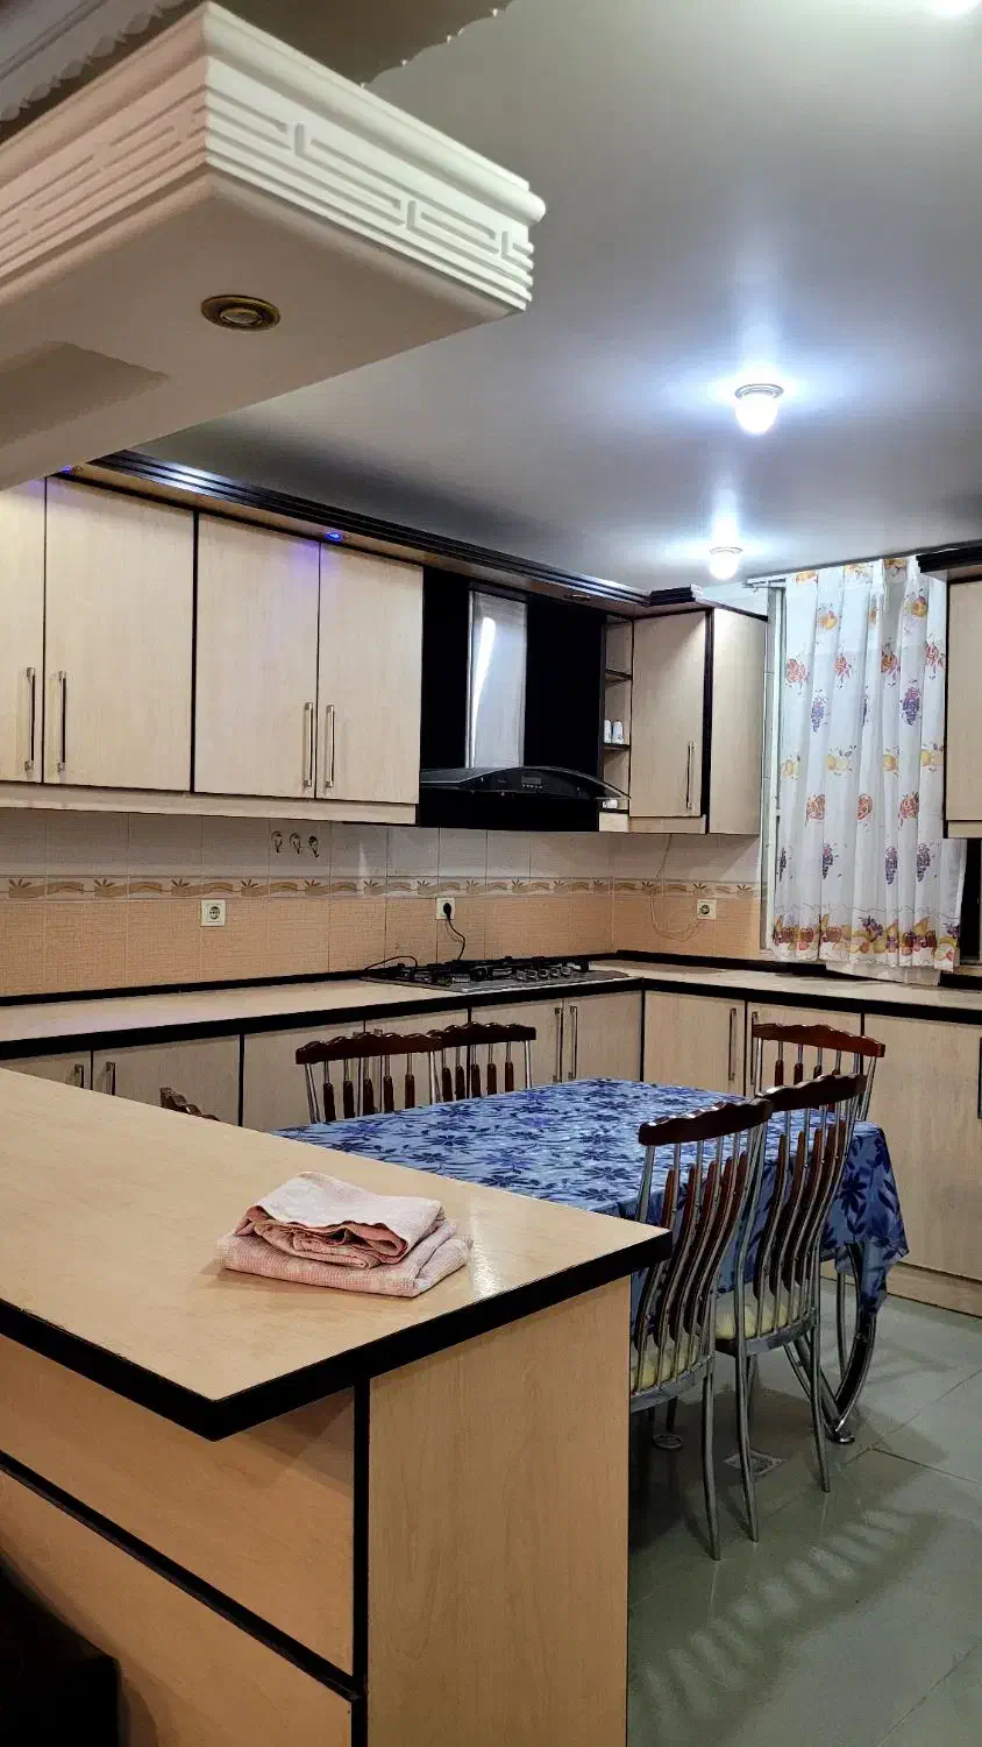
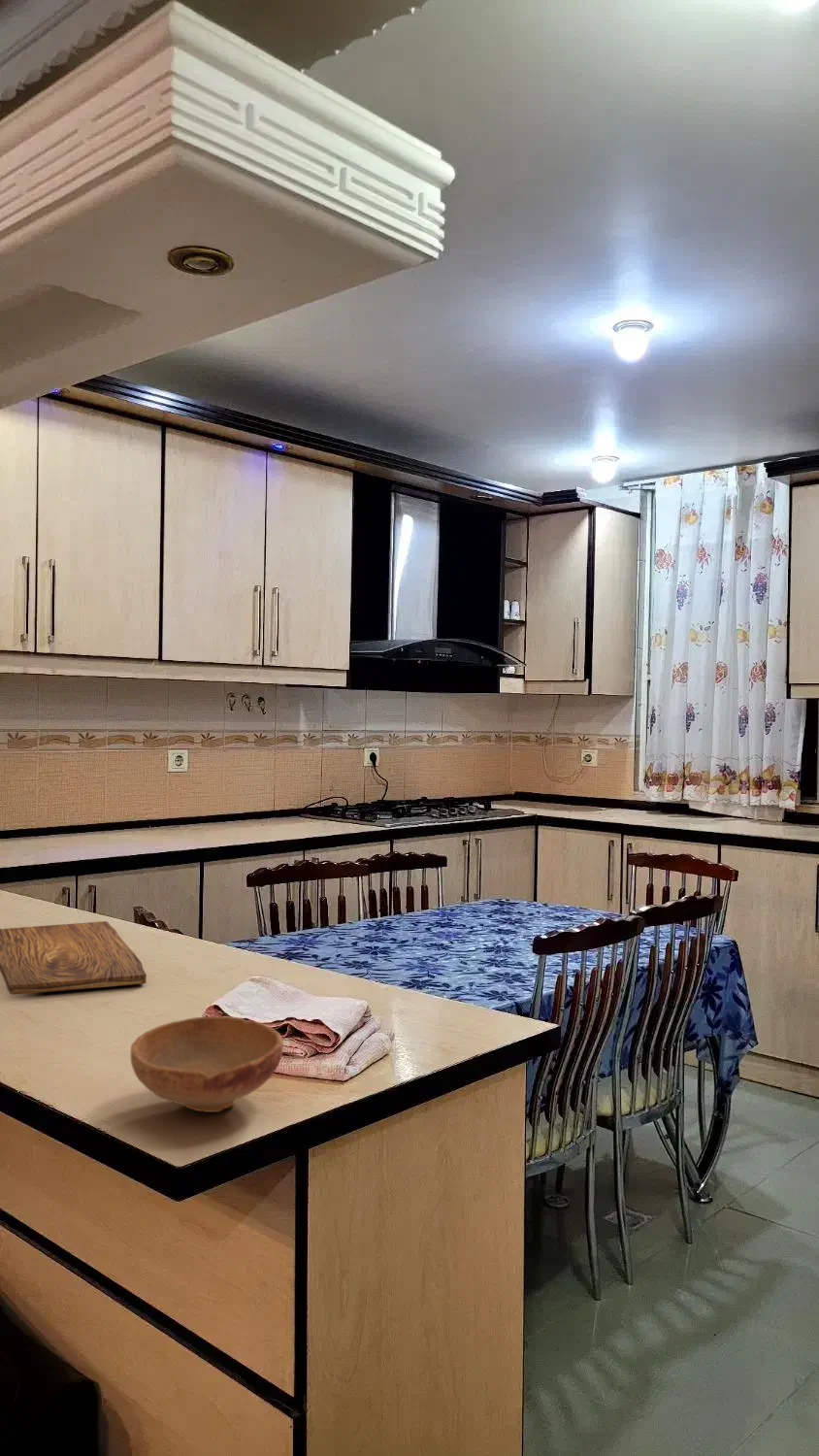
+ bowl (207, 1071)
+ cutting board (63, 953)
